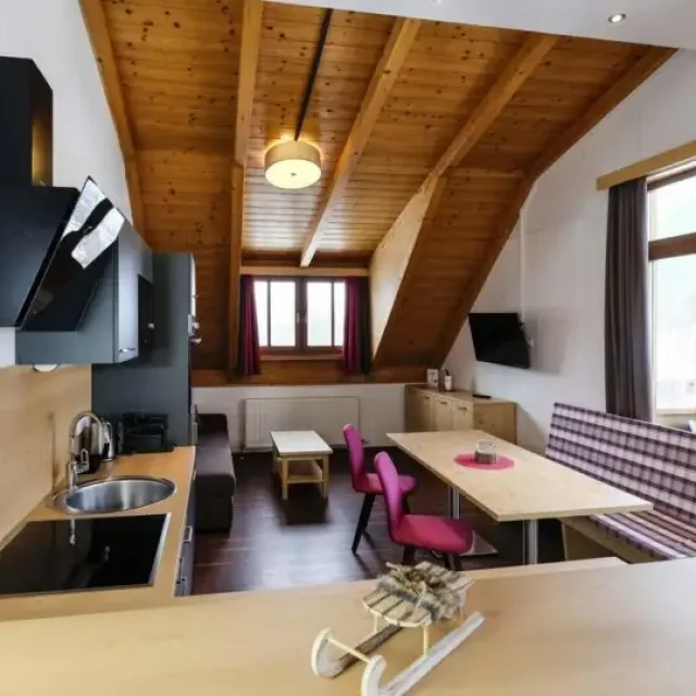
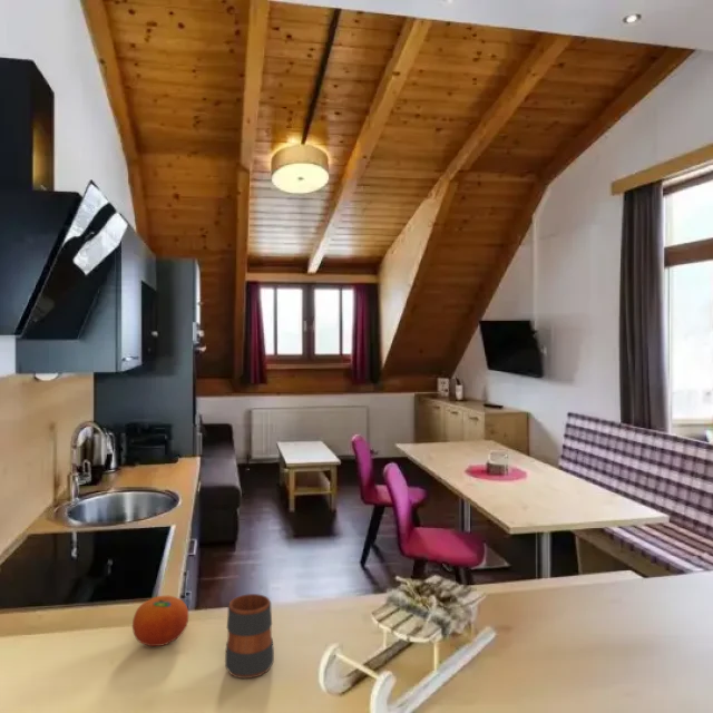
+ mug (251, 629)
+ fruit (160, 621)
